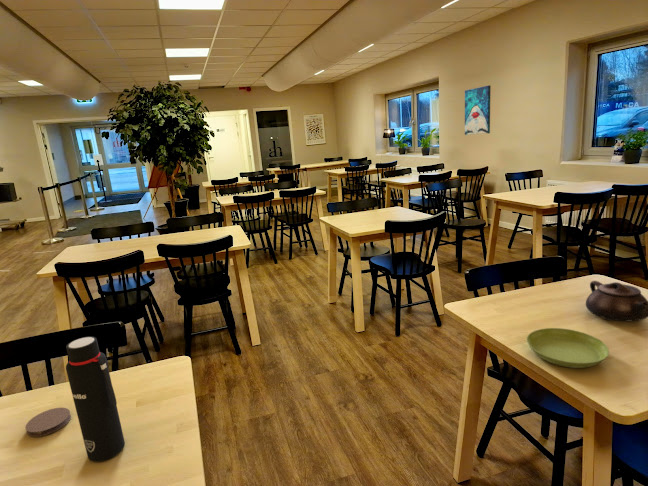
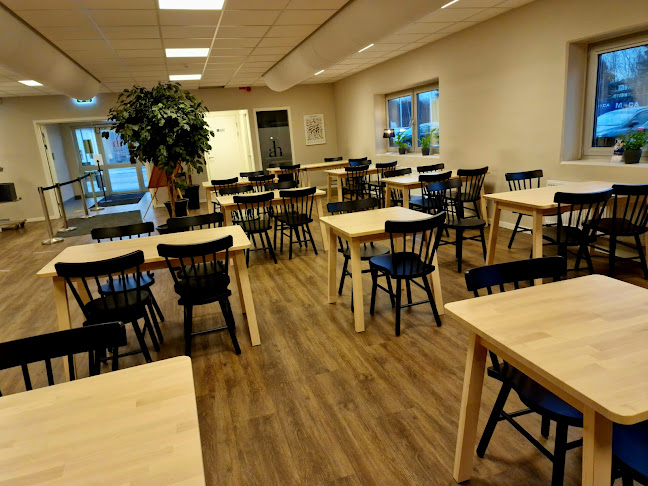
- wall art (476, 111)
- coaster (48, 421)
- teapot (617, 298)
- saucer (565, 348)
- water bottle (97, 398)
